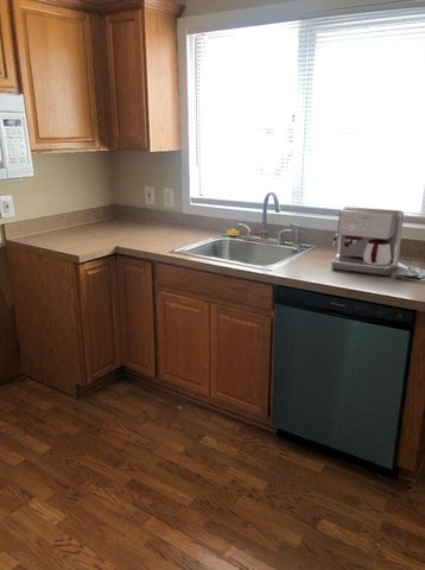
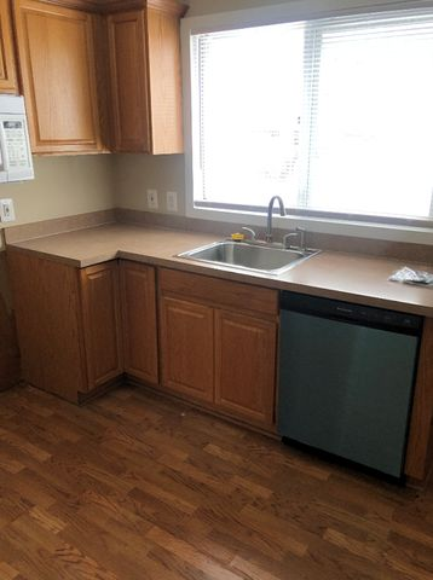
- coffee maker (366, 239)
